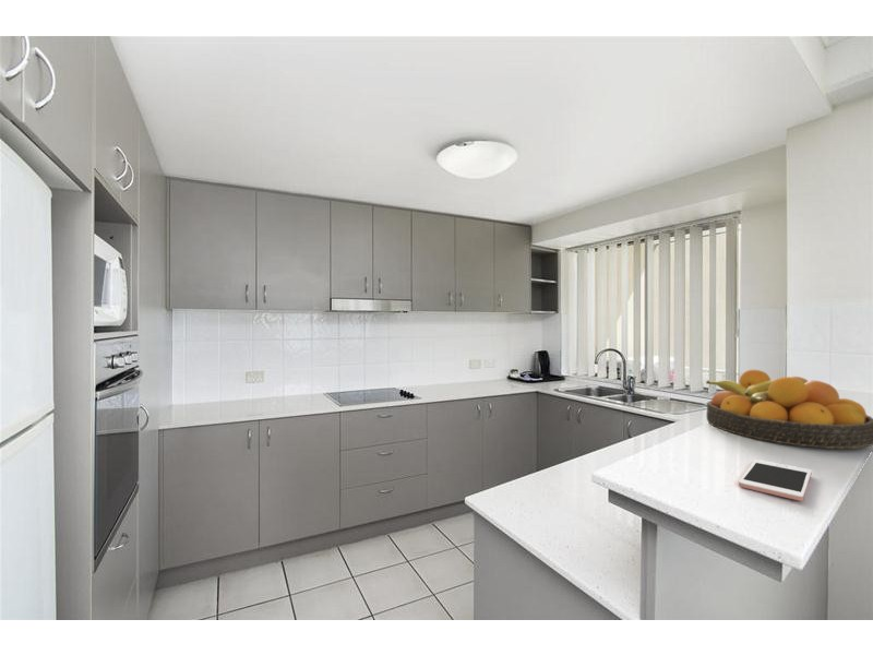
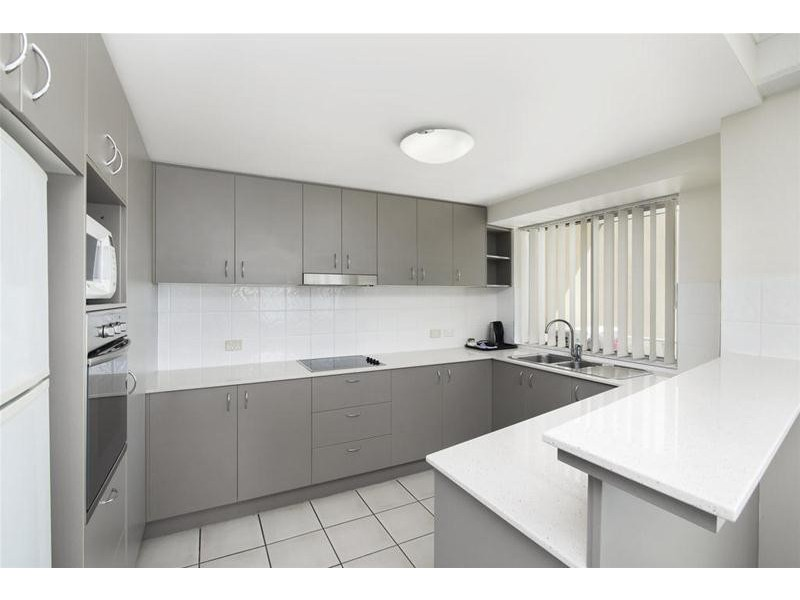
- cell phone (776, 477)
- fruit bowl (782, 401)
